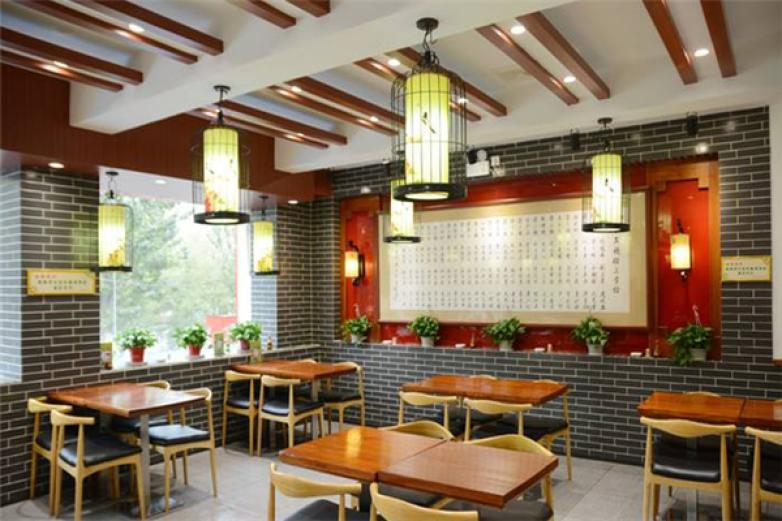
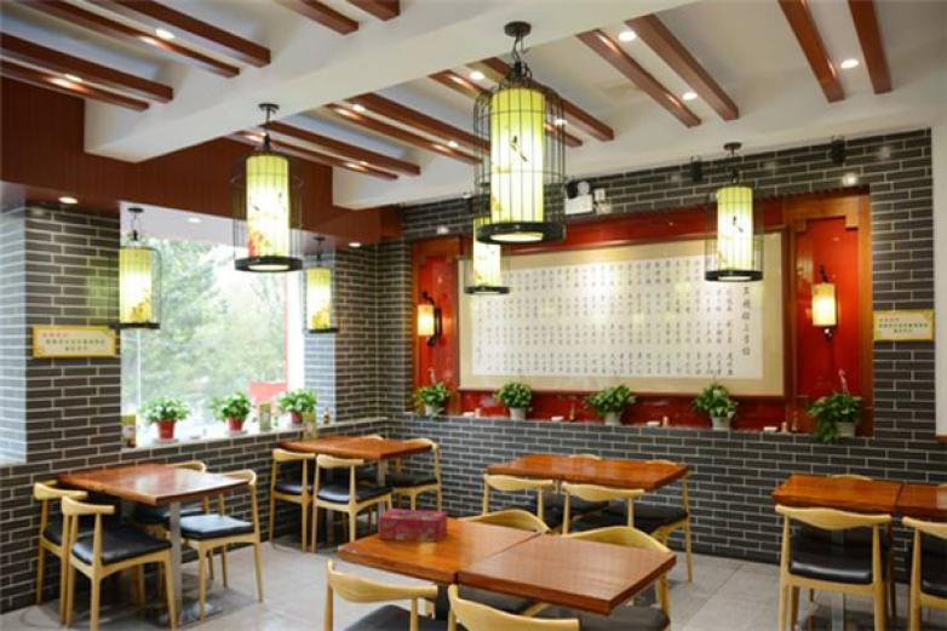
+ tissue box (413, 524)
